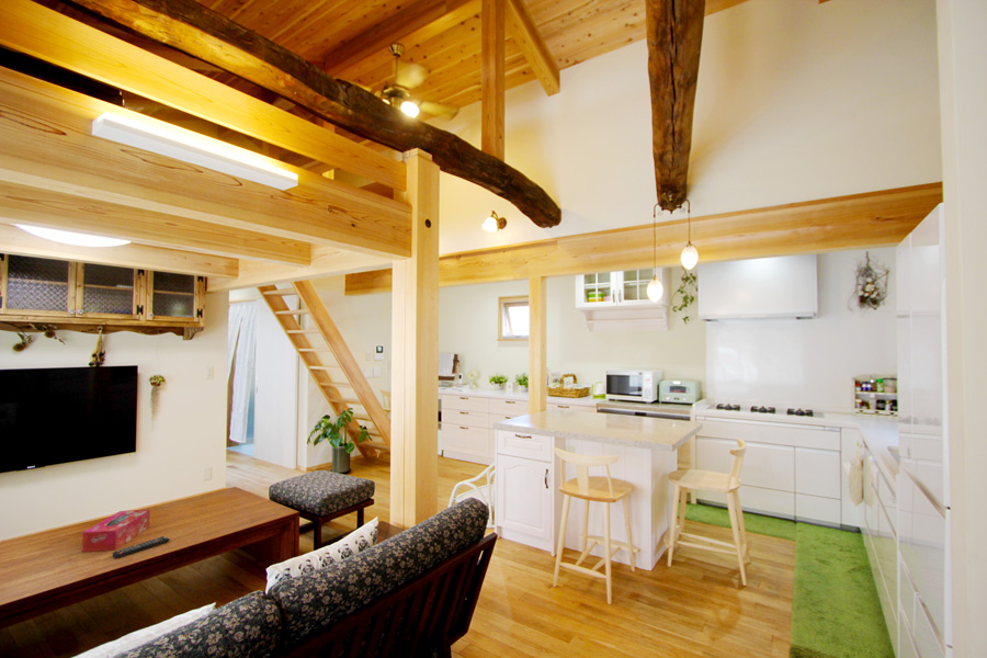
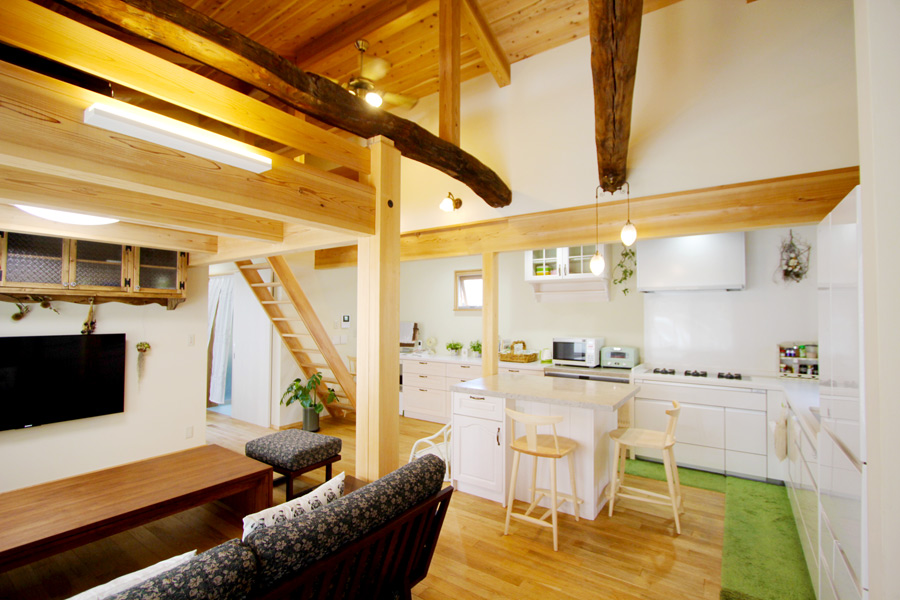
- tissue box (117, 529)
- remote control (141, 546)
